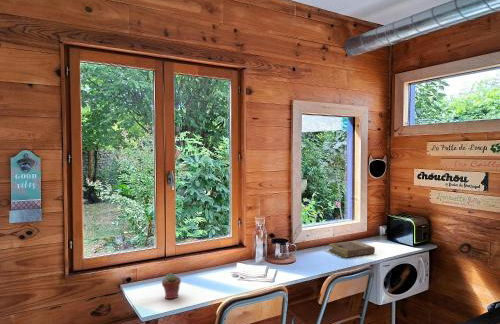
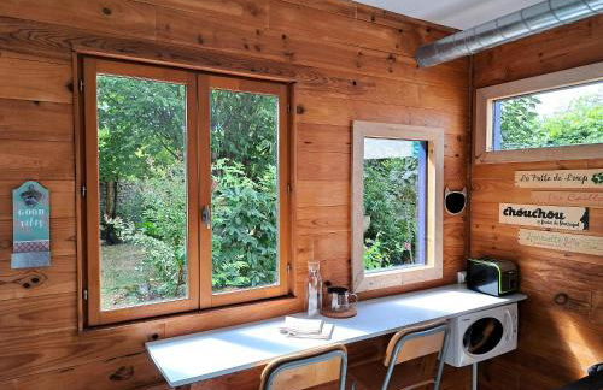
- book (351, 248)
- potted succulent (171, 284)
